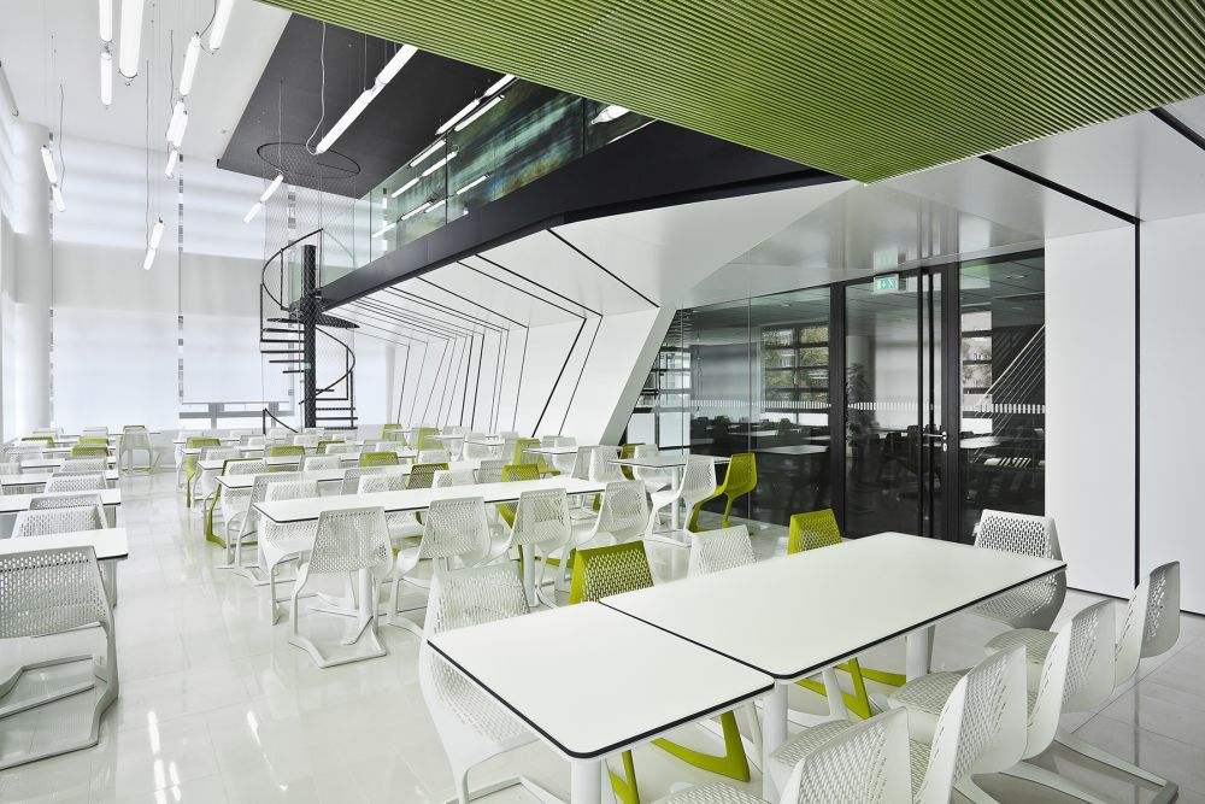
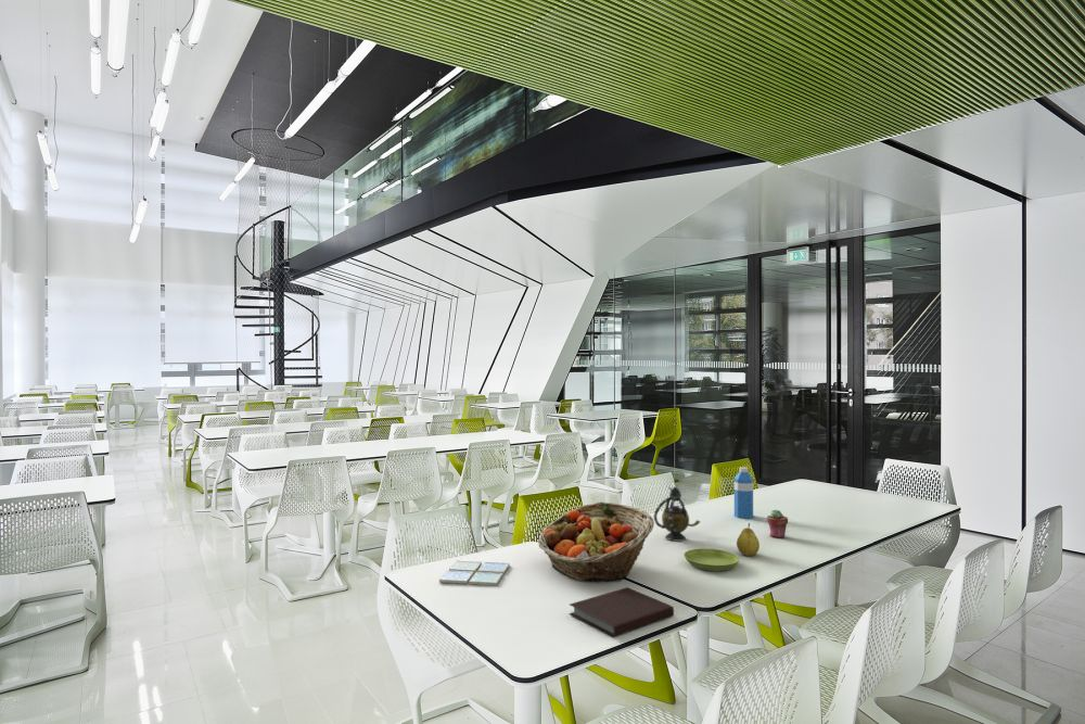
+ drink coaster (475, 571)
+ water bottle (743, 492)
+ teapot (680, 510)
+ potted succulent (777, 522)
+ saucer (711, 560)
+ fruit basket (595, 539)
+ notebook (621, 610)
+ fruit (748, 538)
